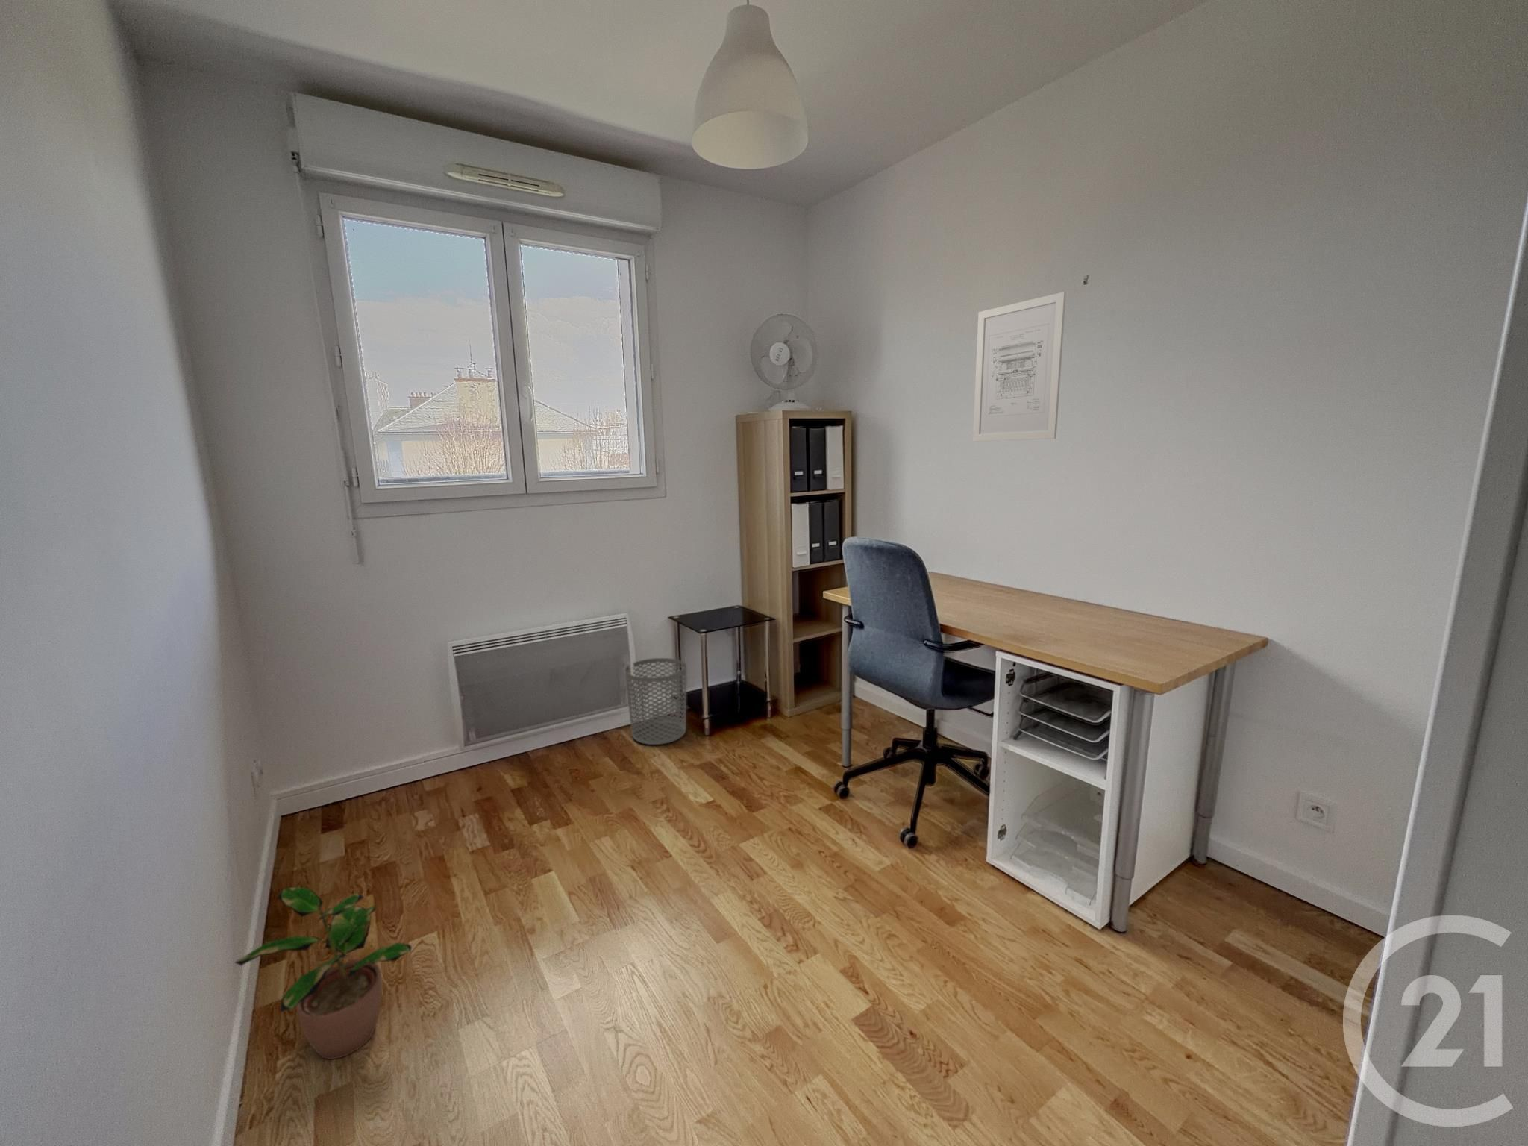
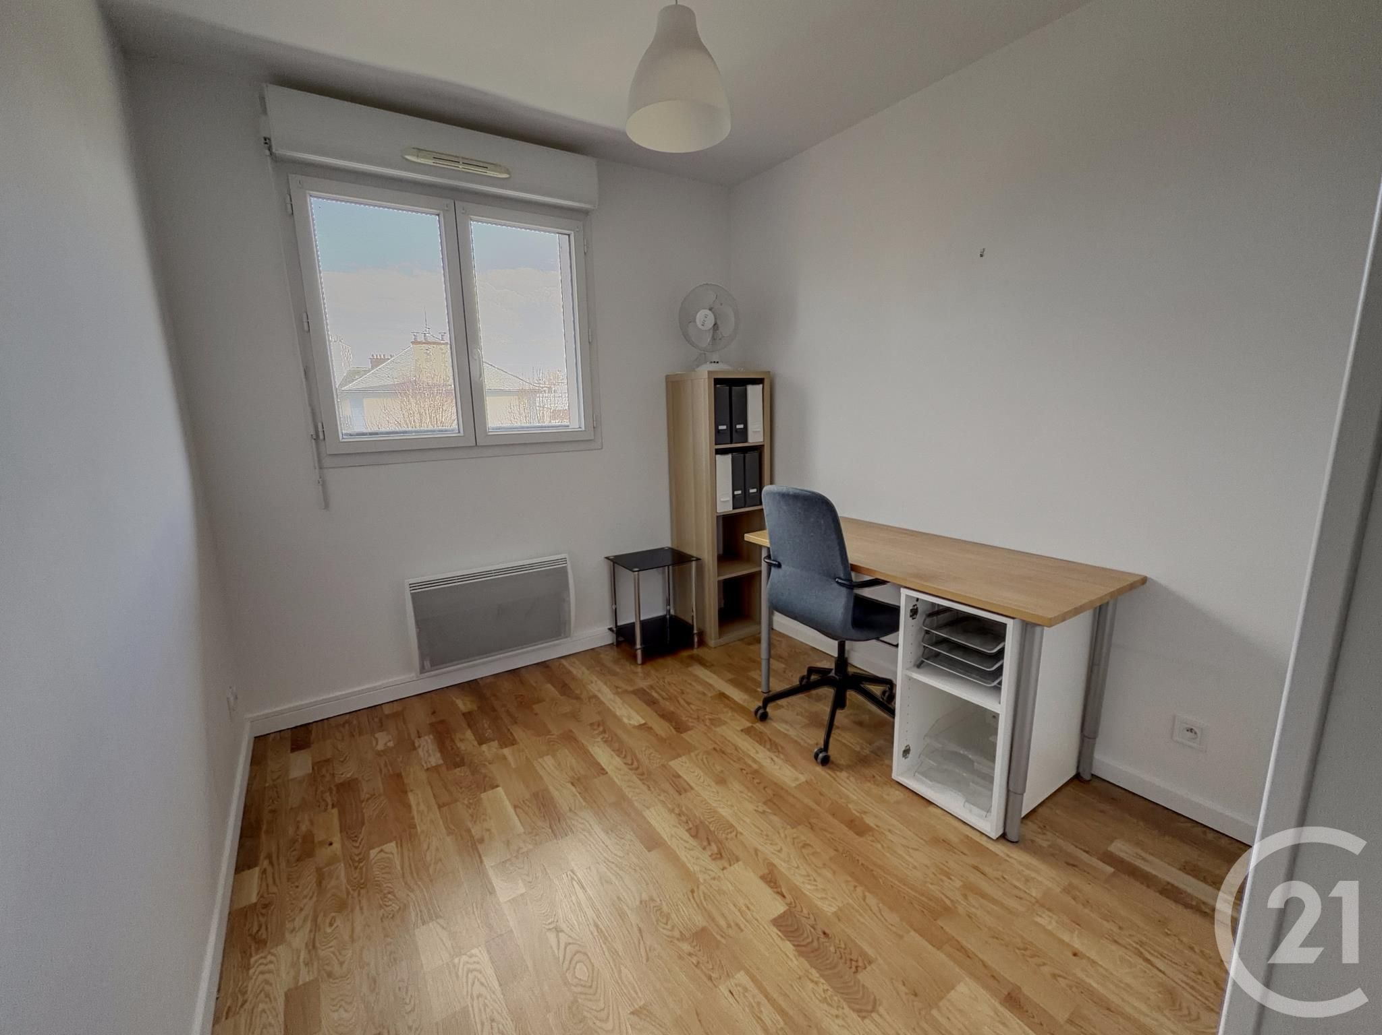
- waste bin (657, 701)
- wall art (1015, 372)
- potted plant (328, 967)
